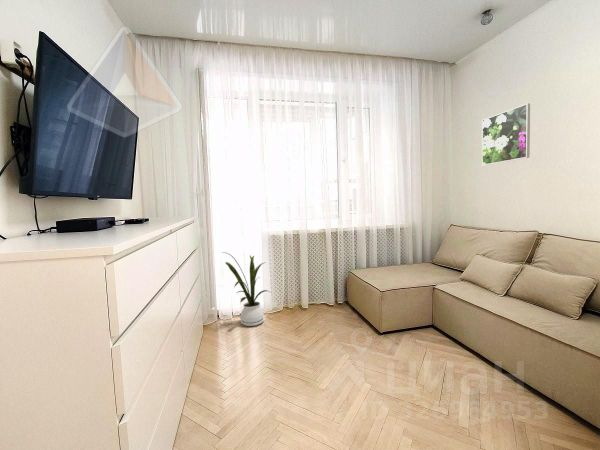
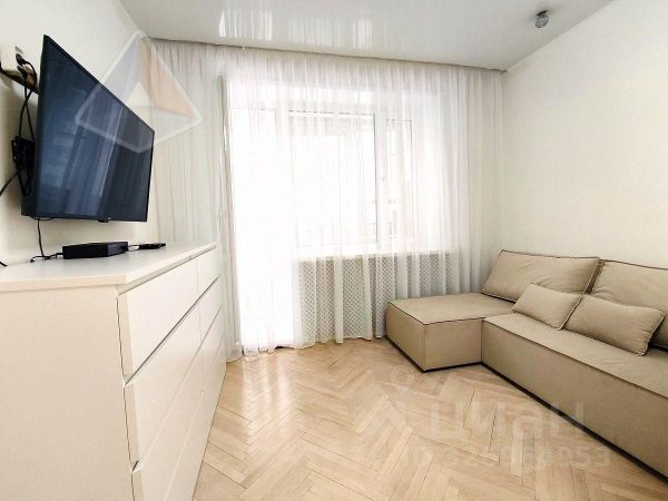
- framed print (503, 137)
- house plant (247, 285)
